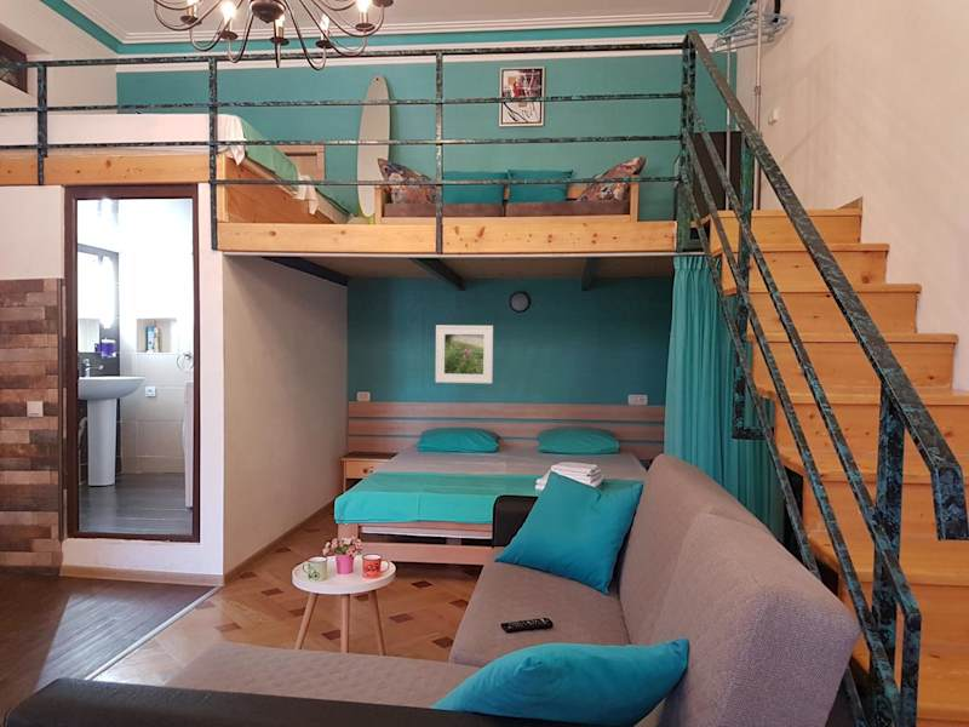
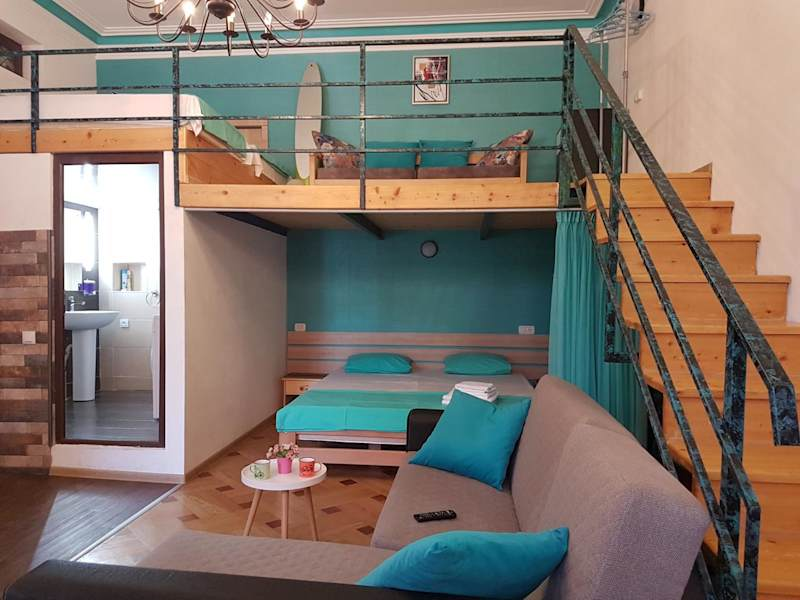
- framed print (464, 354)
